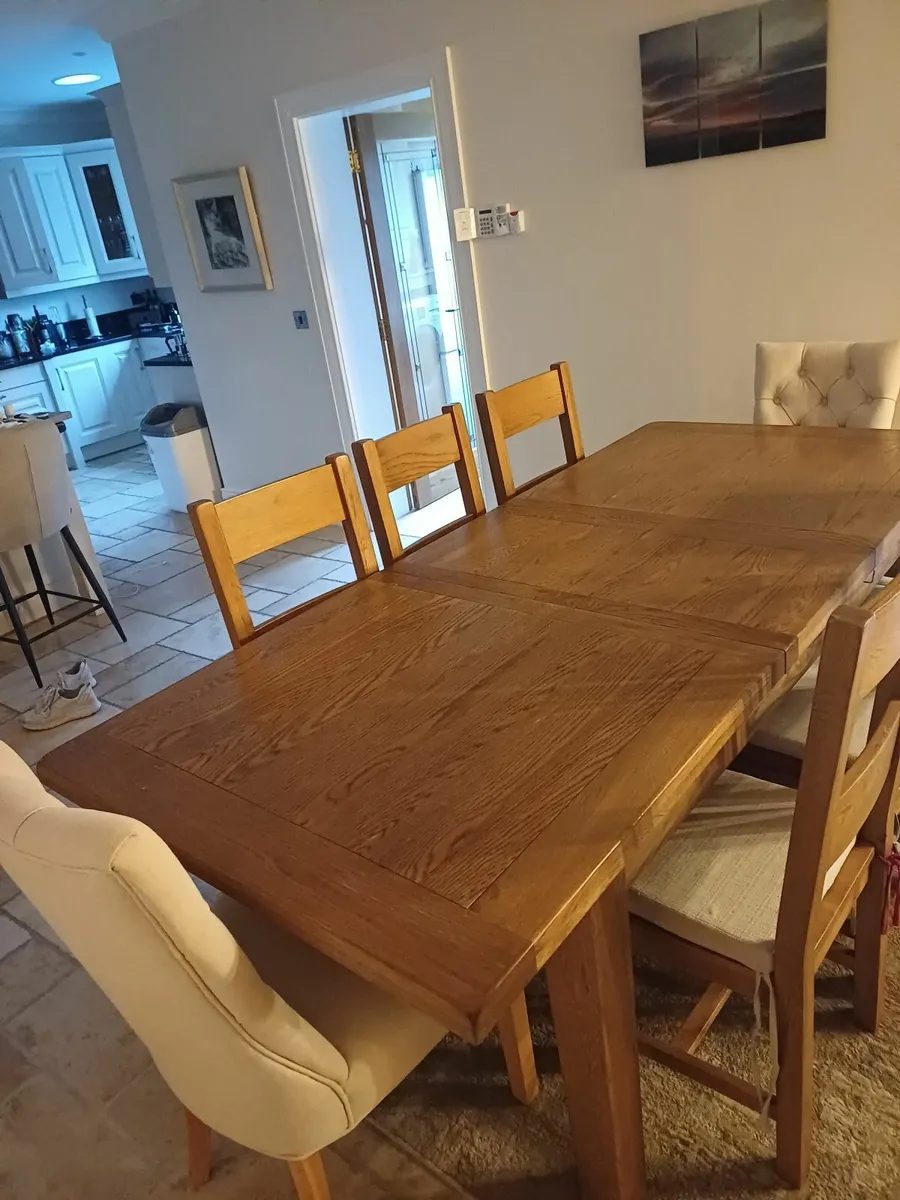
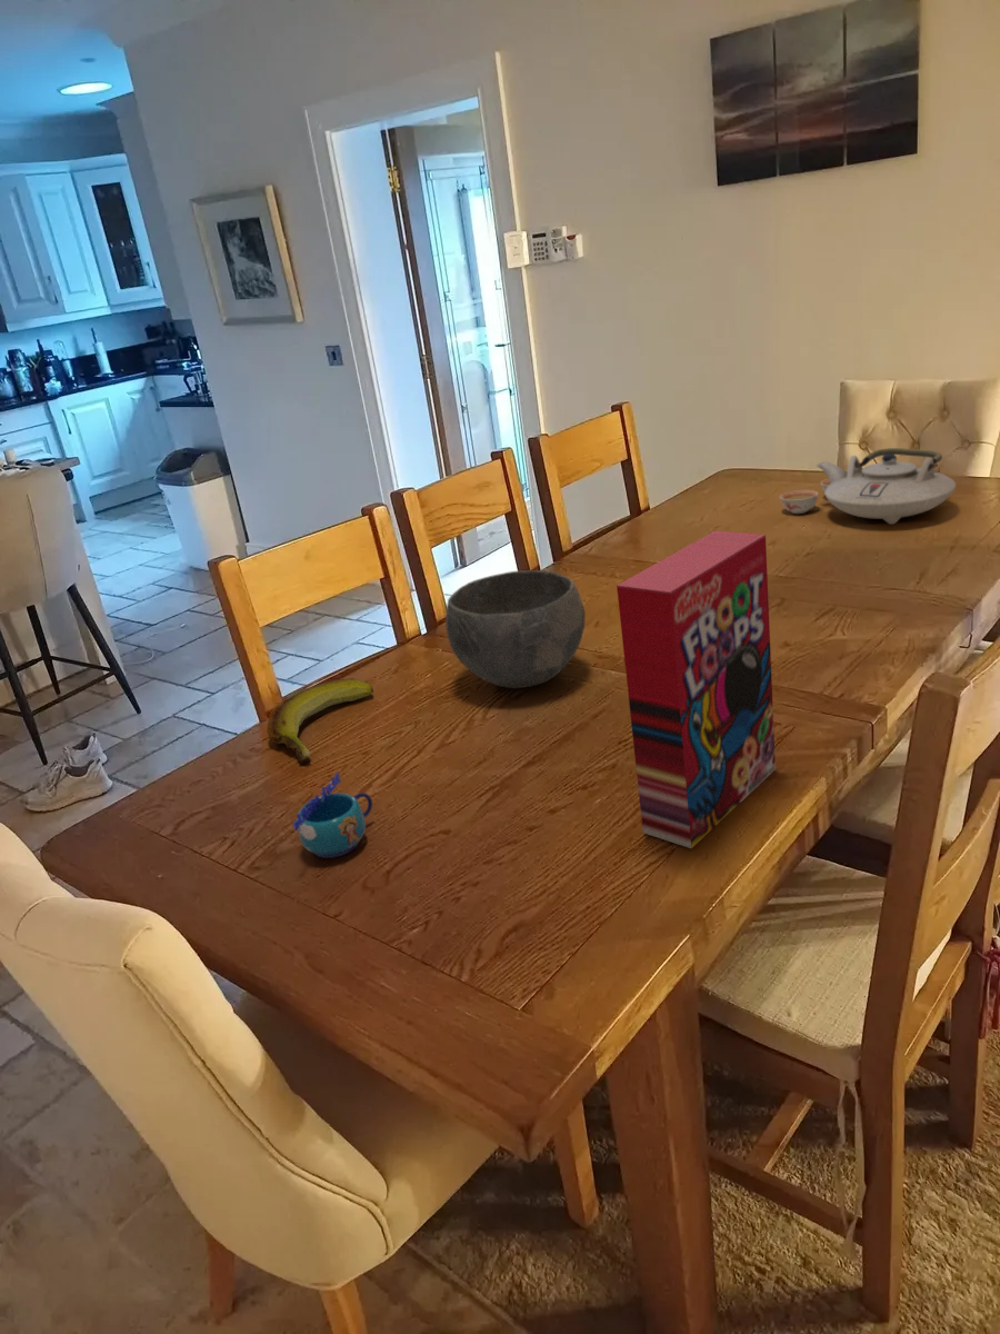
+ mug (331, 817)
+ banana (323, 708)
+ cereal box (703, 685)
+ bowl (517, 634)
+ teapot (866, 482)
